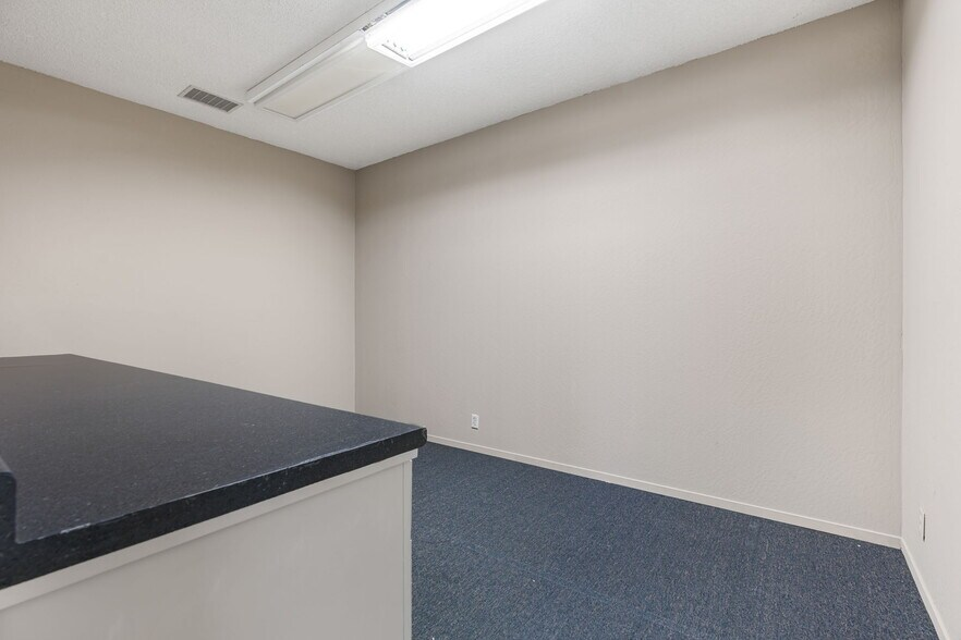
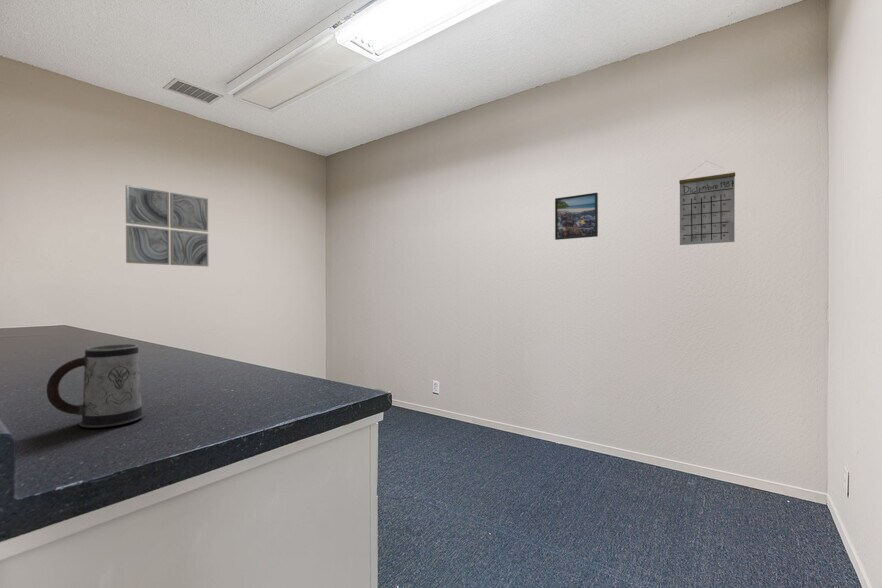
+ mug (98, 385)
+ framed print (575, 217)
+ wall art (170, 227)
+ calendar (706, 202)
